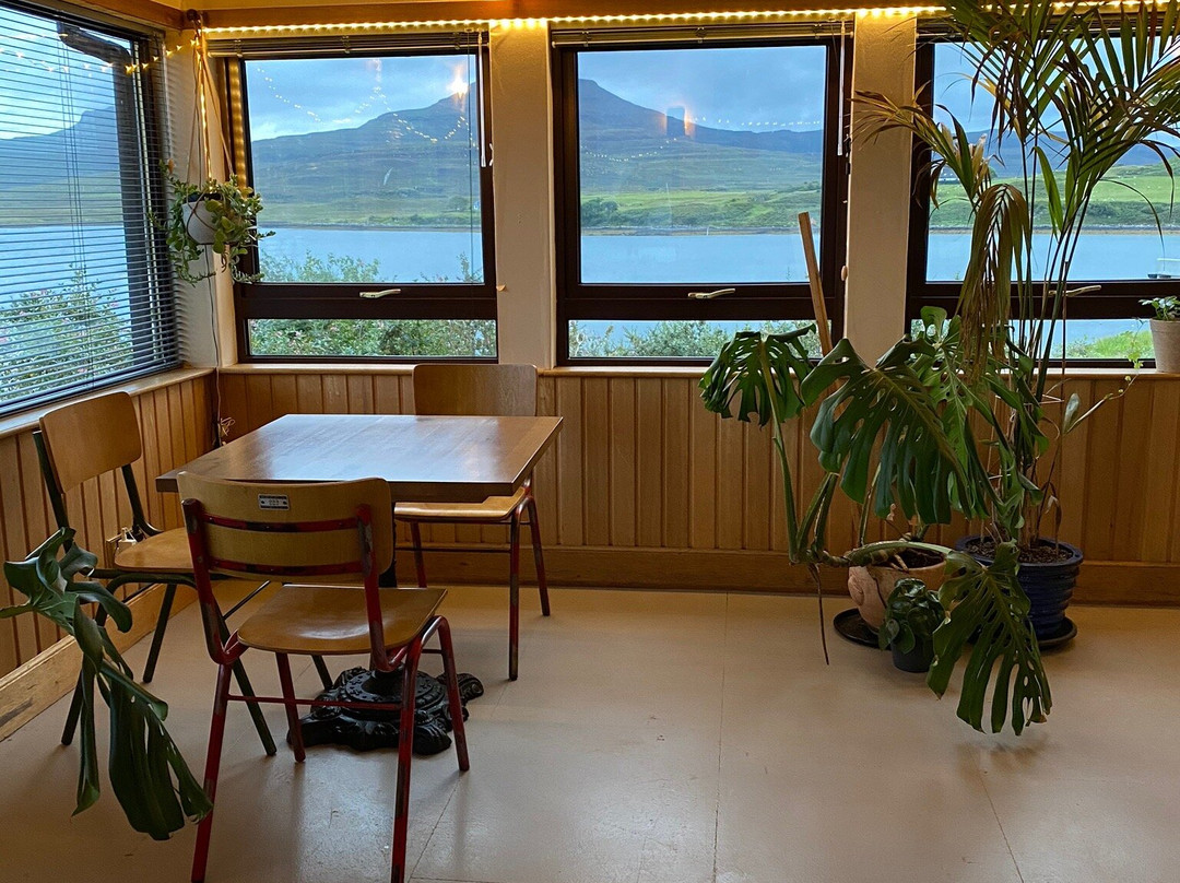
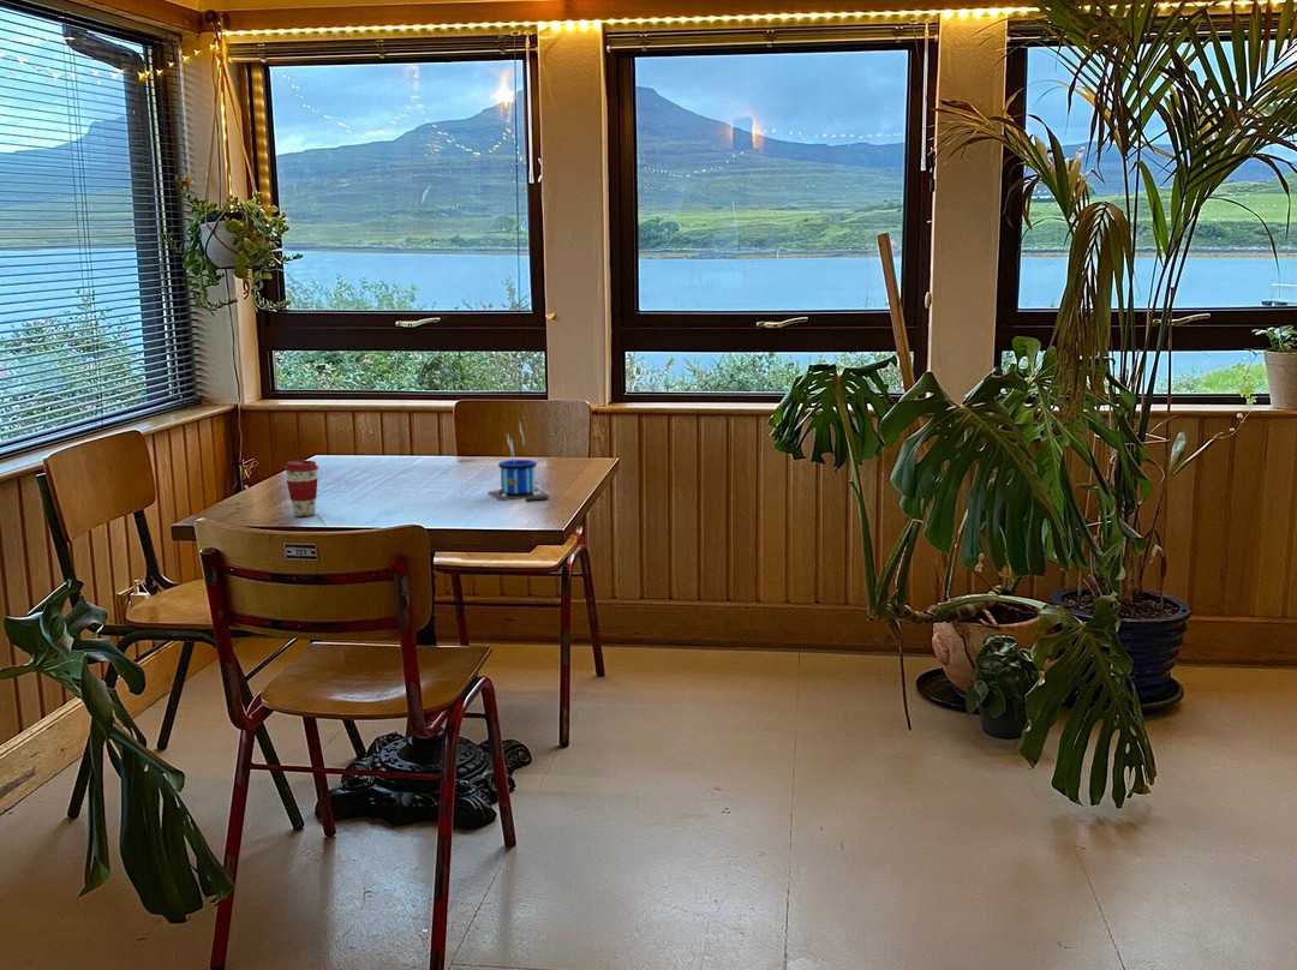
+ coffee cup (303, 487)
+ mug (518, 460)
